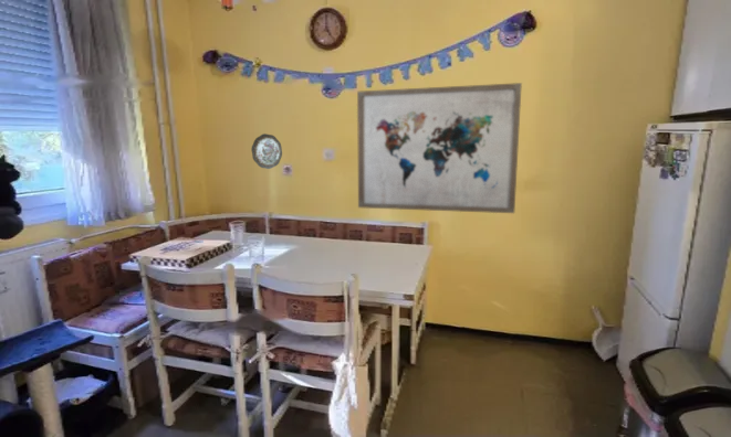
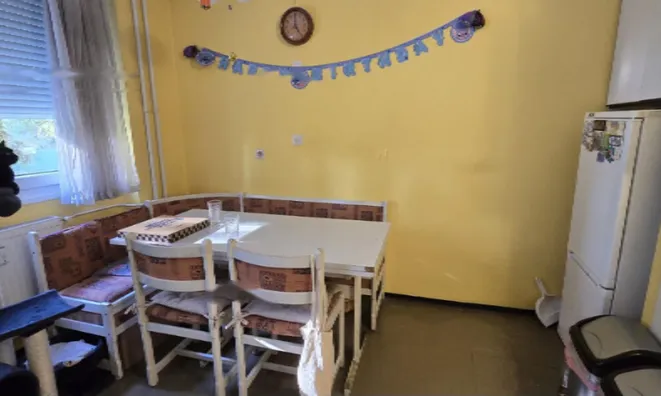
- wall art (434, 150)
- decorative plate (267, 151)
